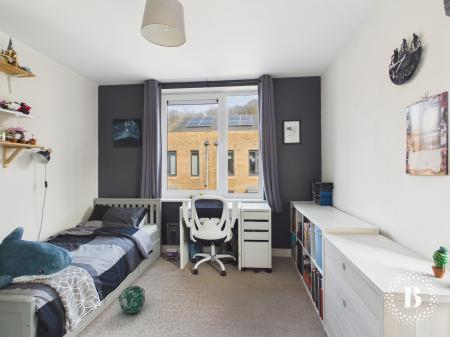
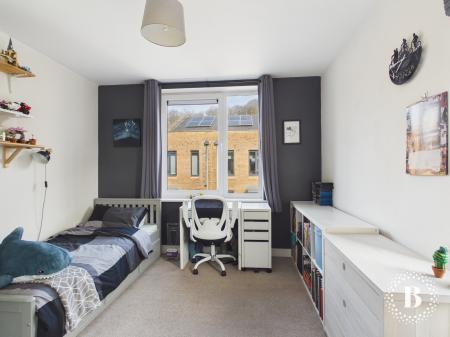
- ball (132, 298)
